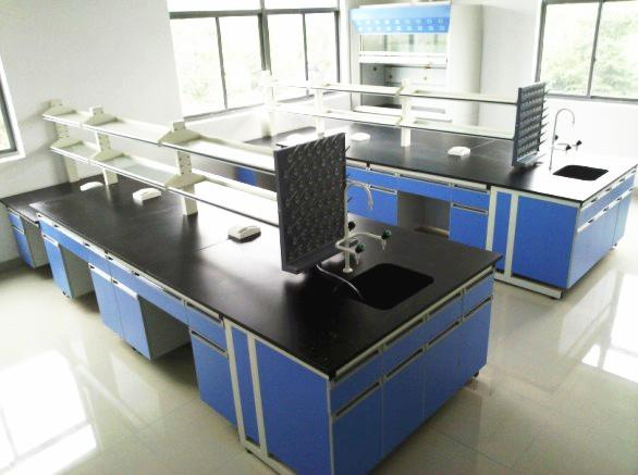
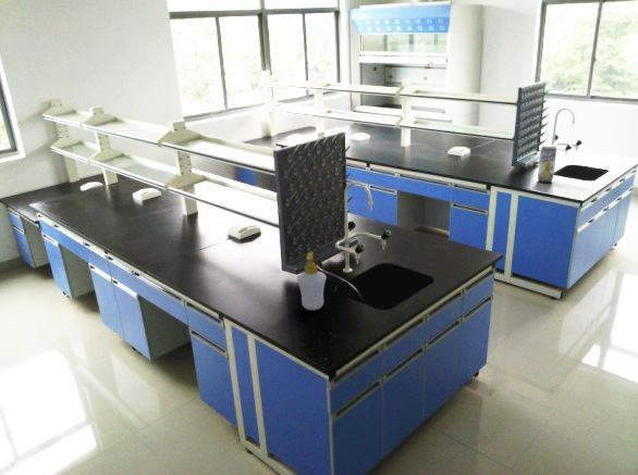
+ soap bottle (311, 280)
+ juice carton (547, 164)
